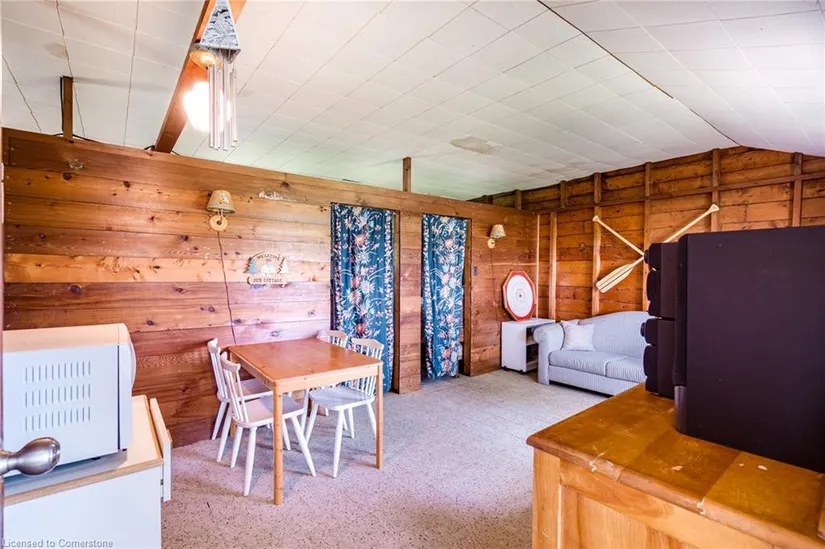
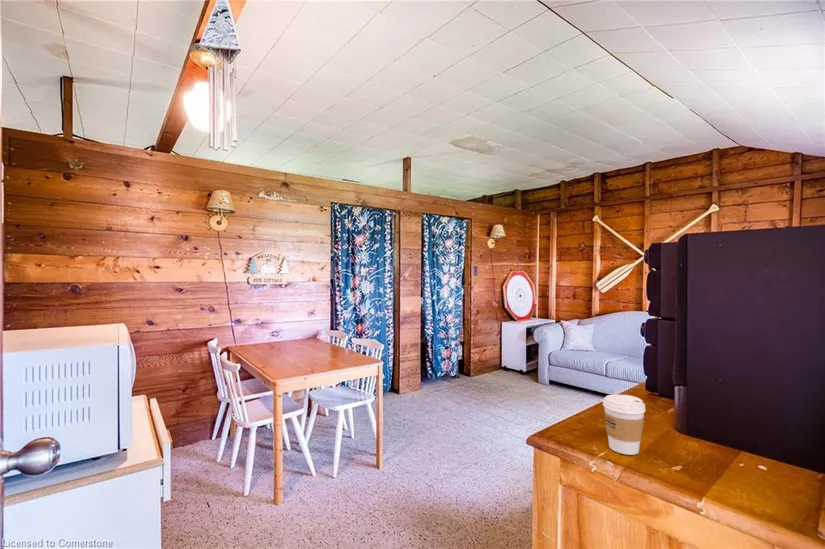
+ coffee cup (623, 423)
